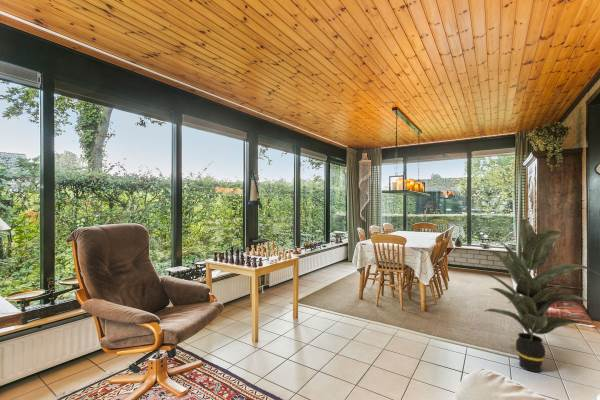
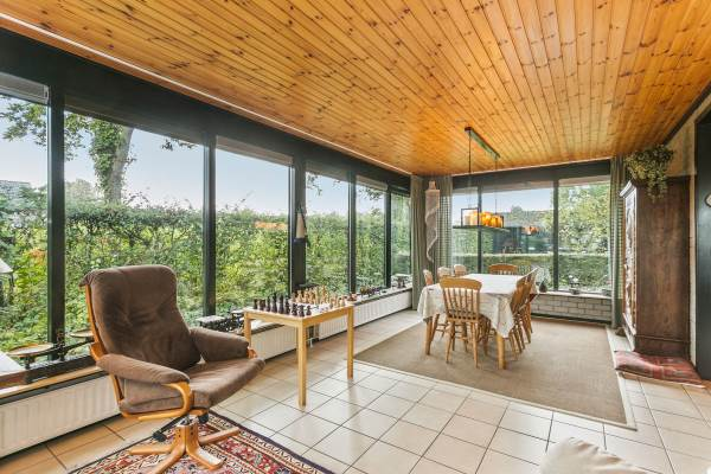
- indoor plant (532, 292)
